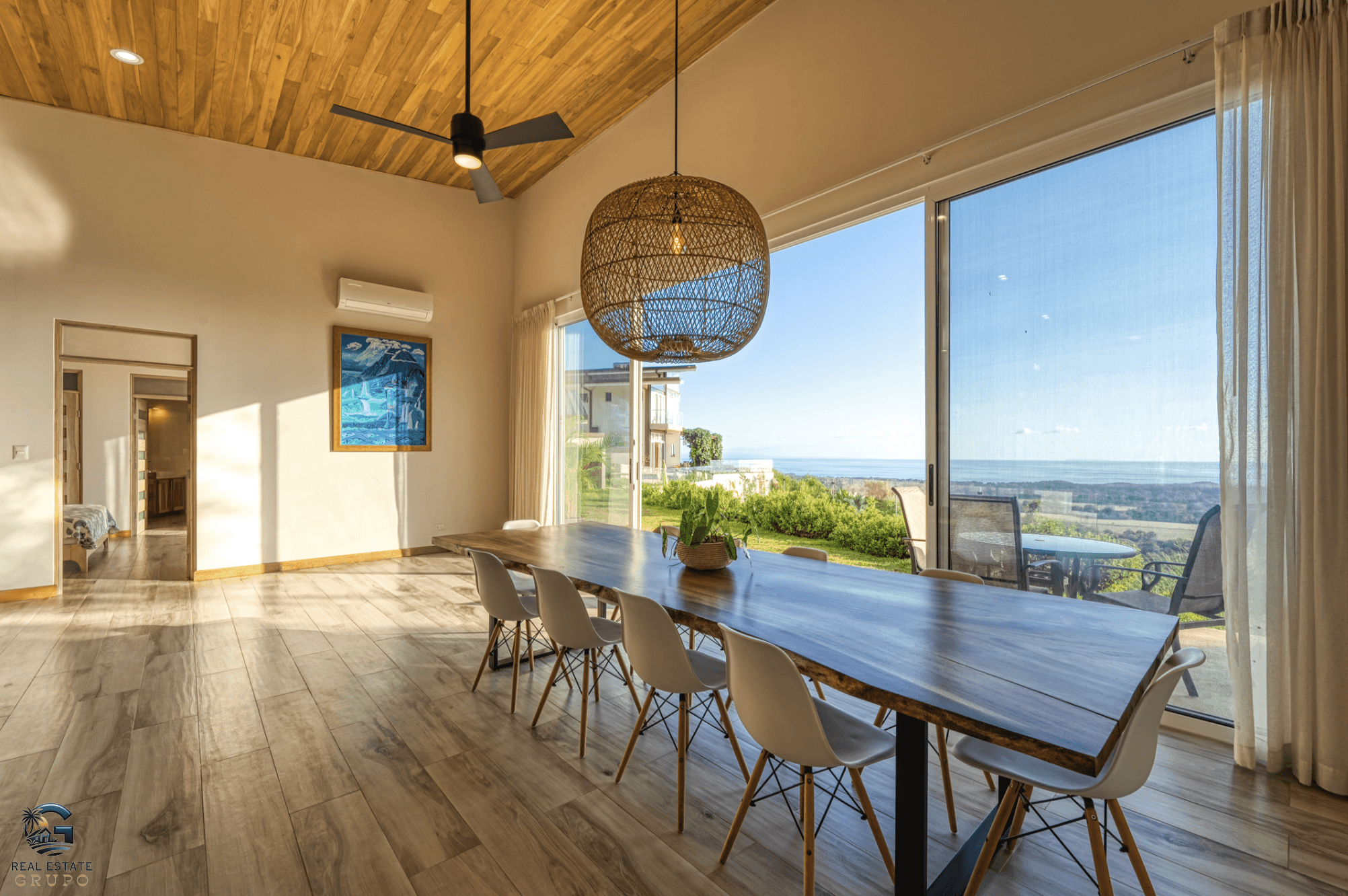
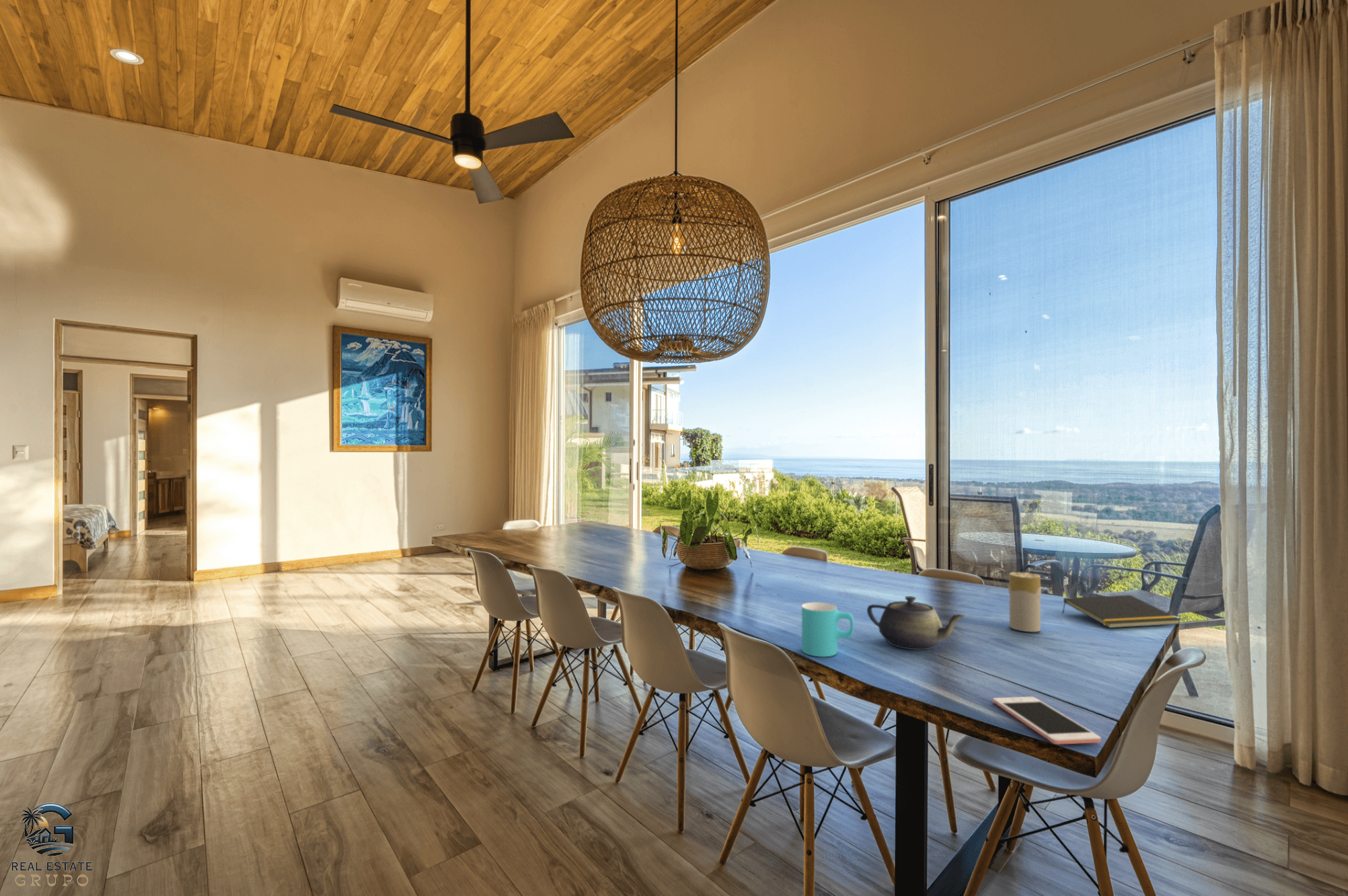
+ notepad (1120, 610)
+ cell phone (1043, 718)
+ teapot (913, 621)
+ candle (1024, 601)
+ cup (825, 630)
